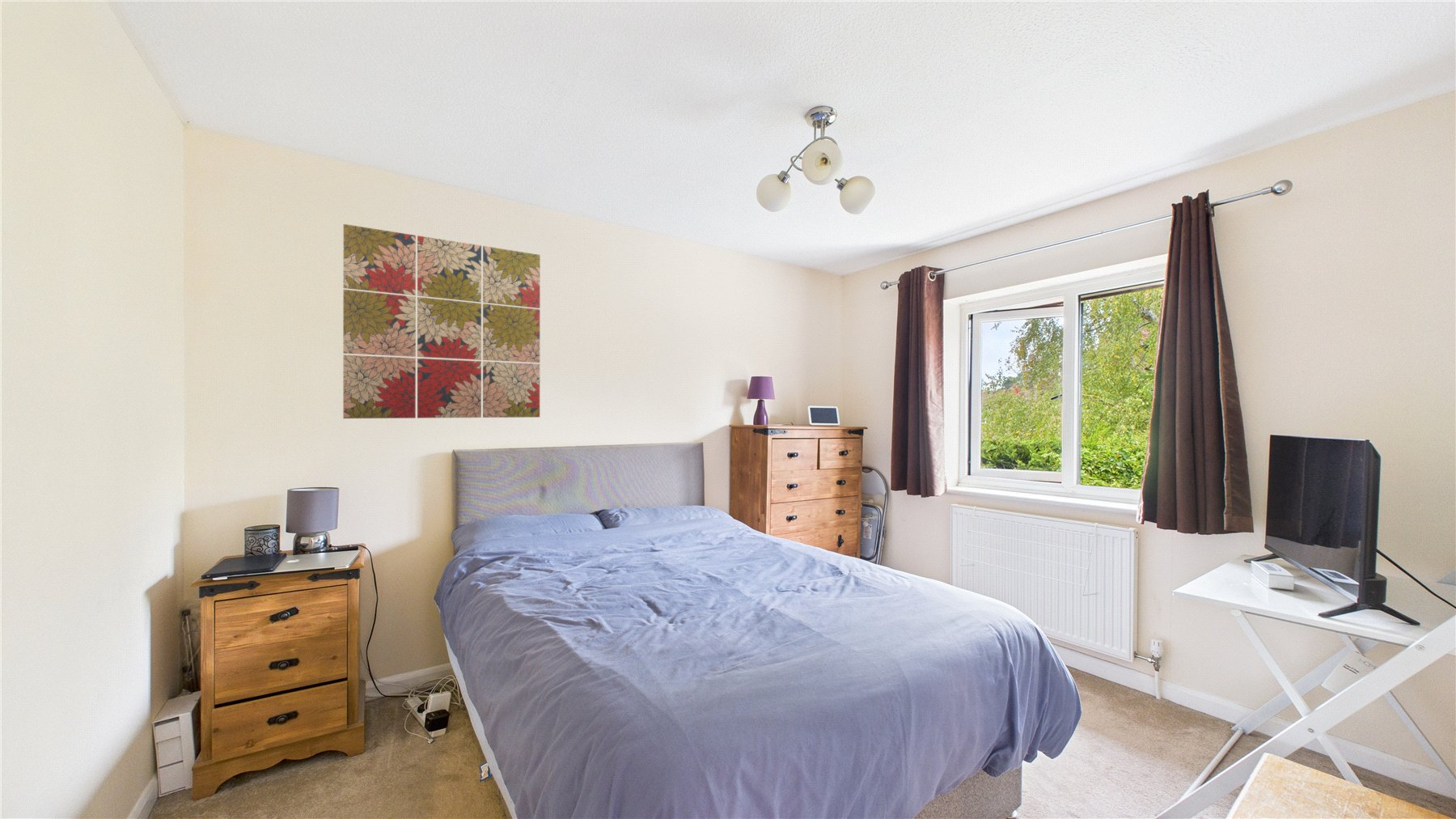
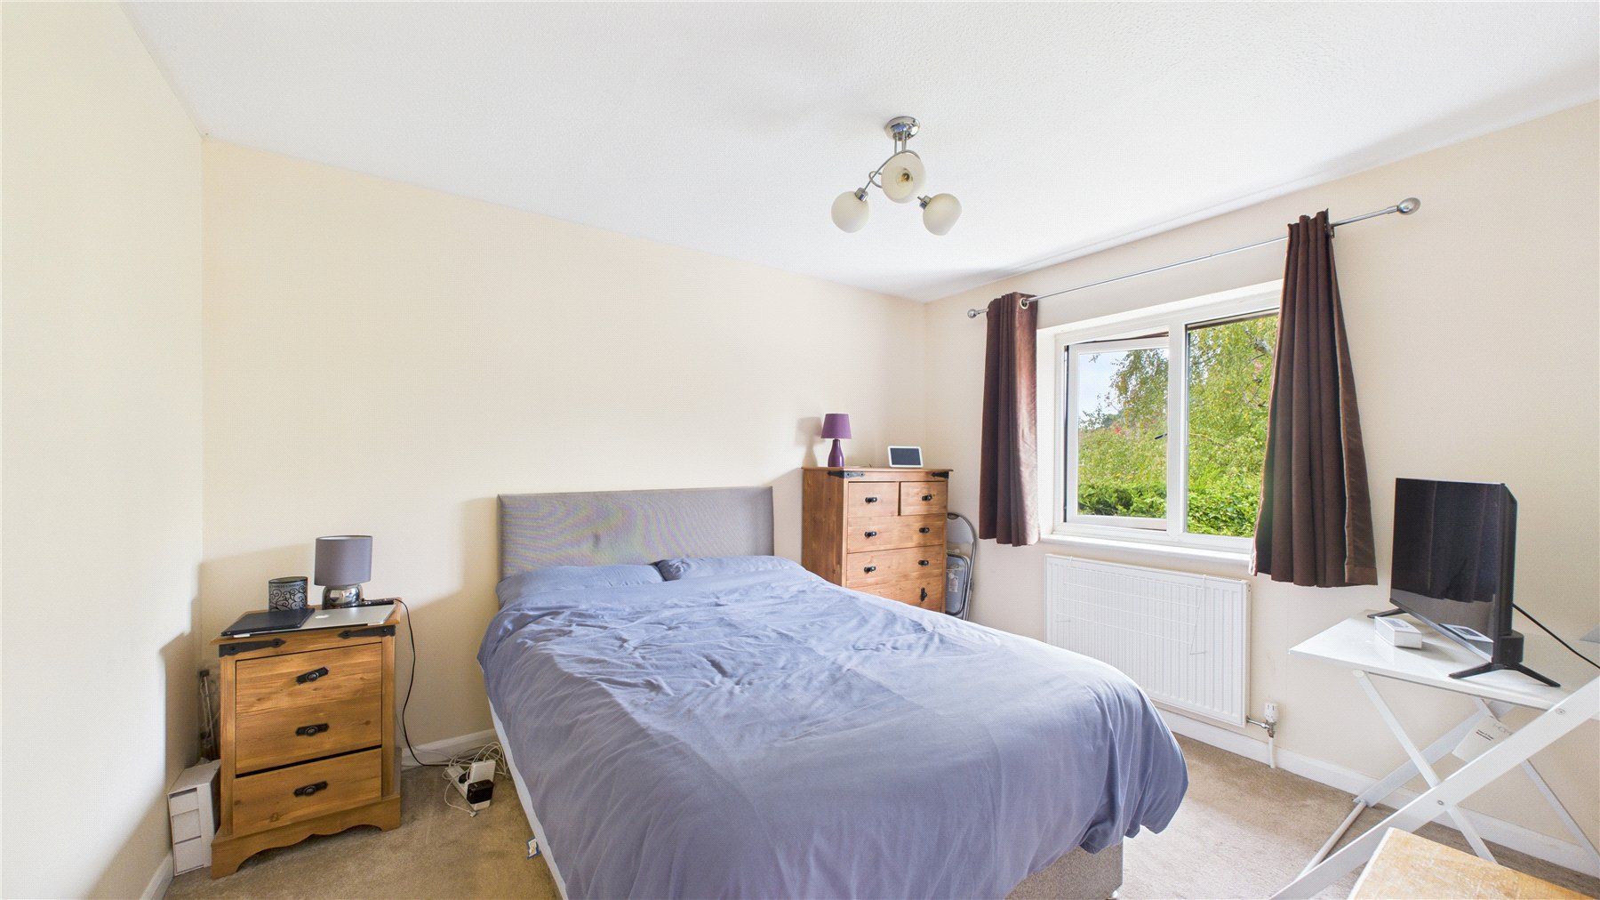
- wall art (450, 329)
